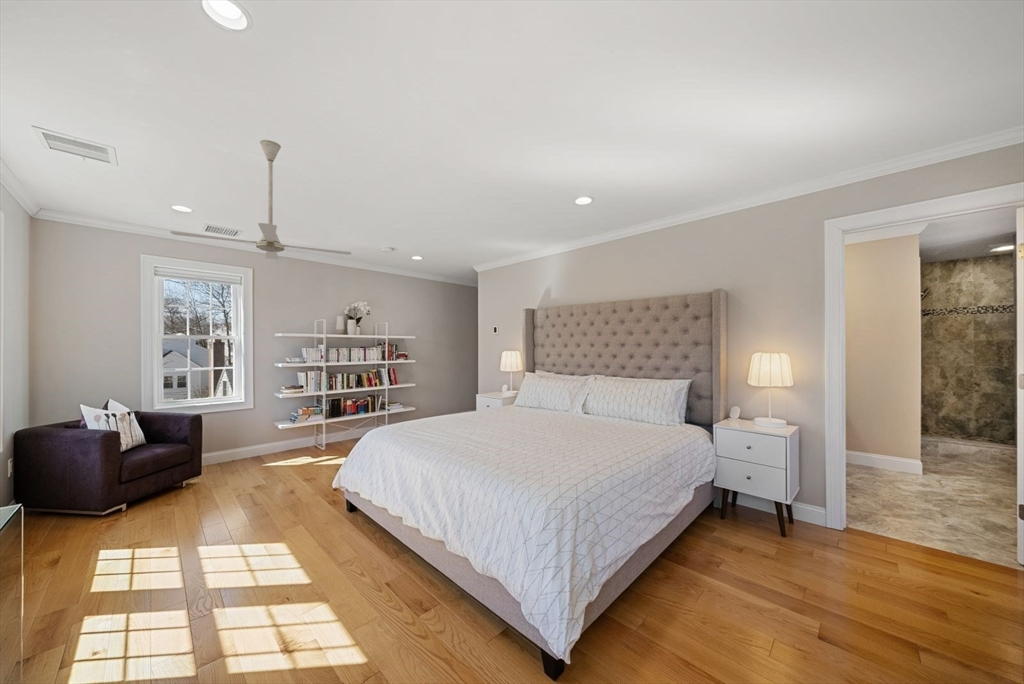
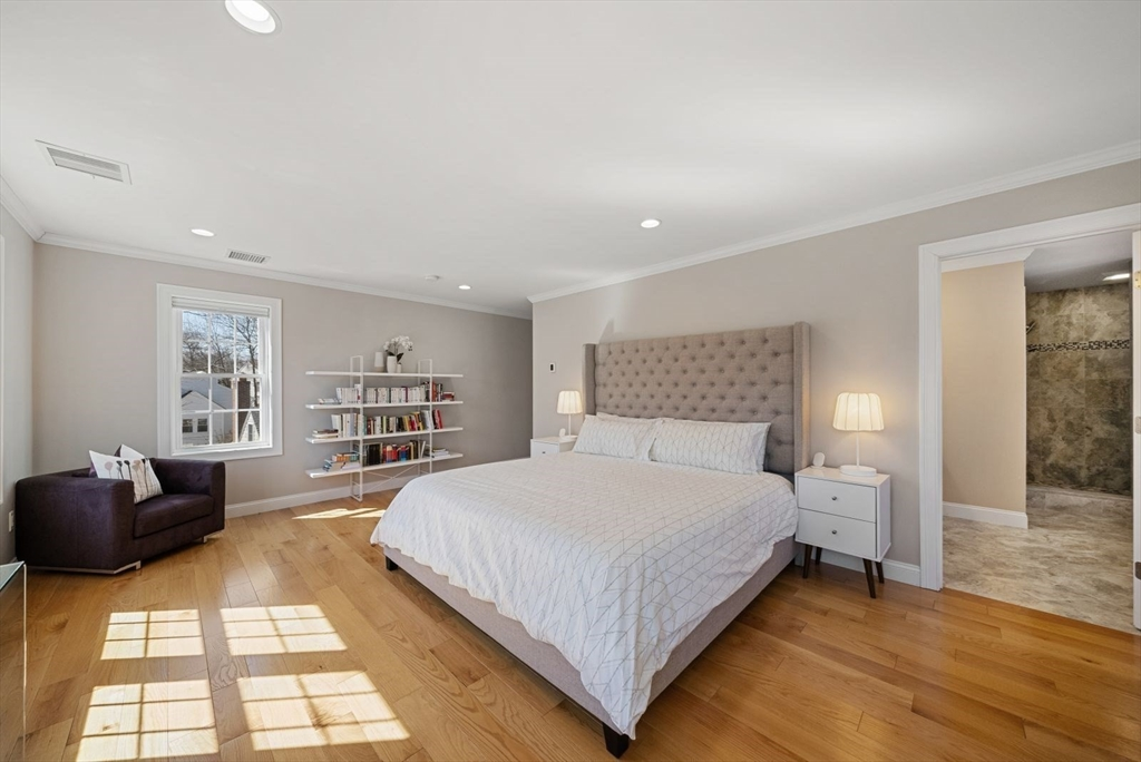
- ceiling fan (270, 197)
